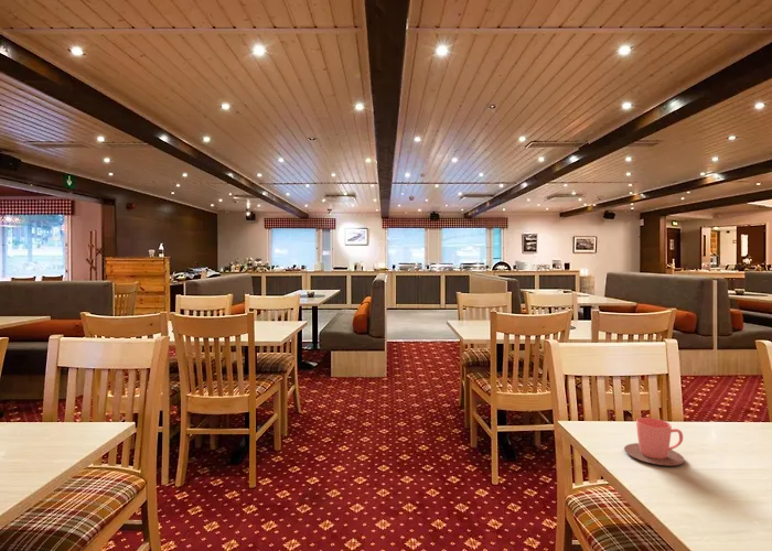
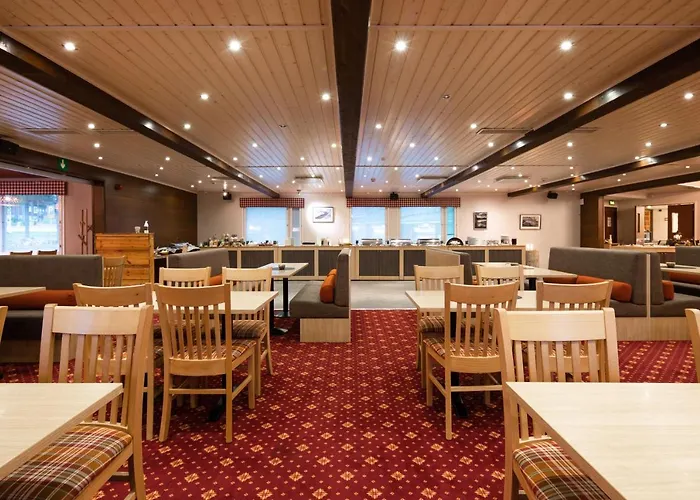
- cup (653, 439)
